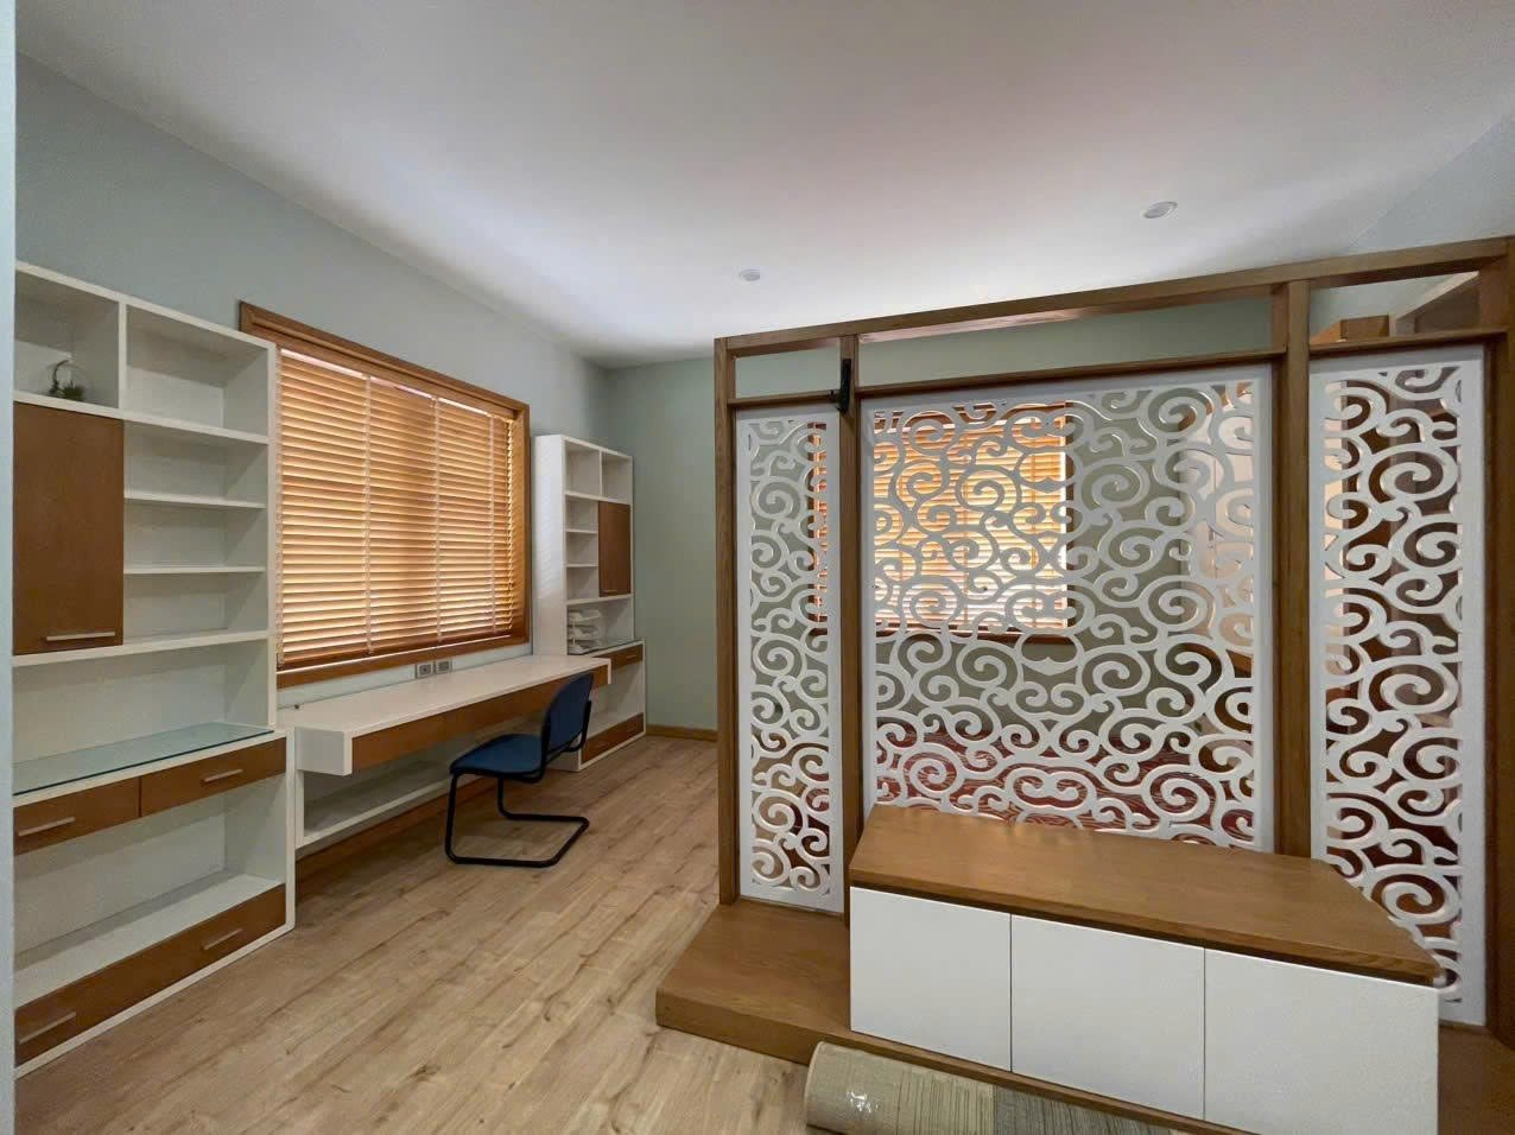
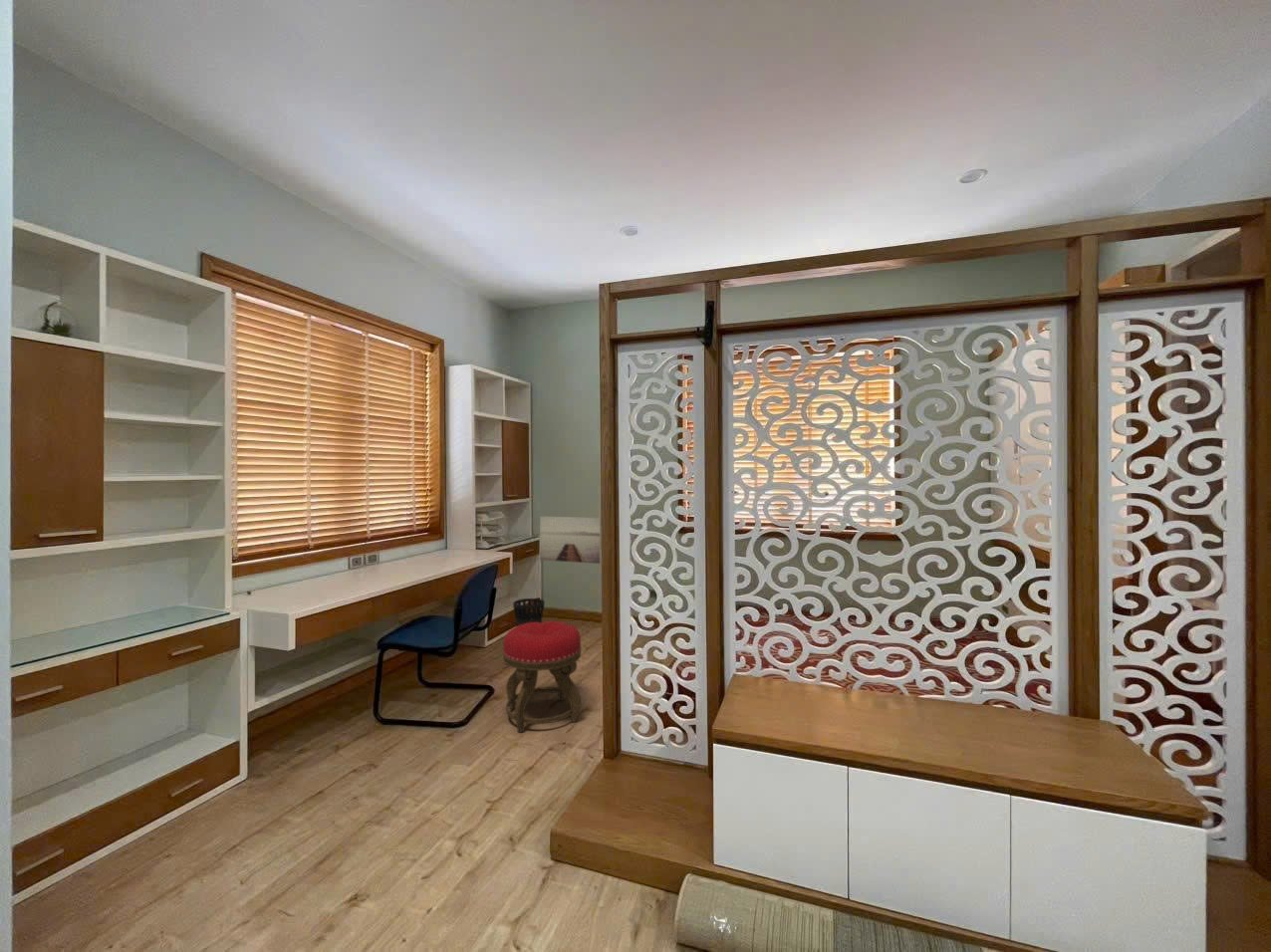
+ stool (542, 669)
+ wall art (570, 539)
+ wastebasket (528, 619)
